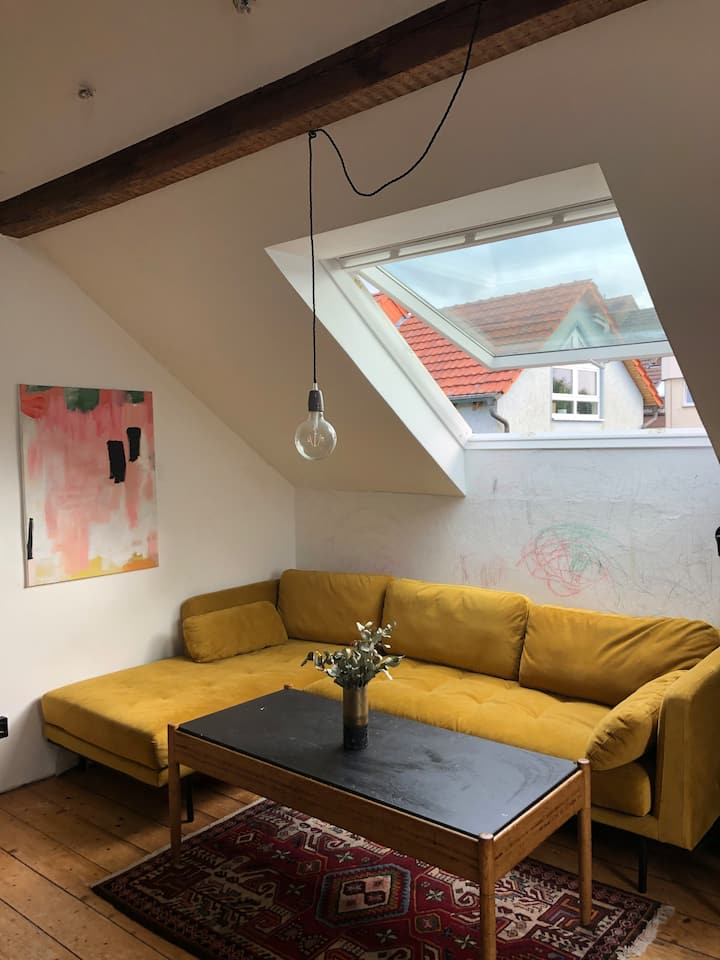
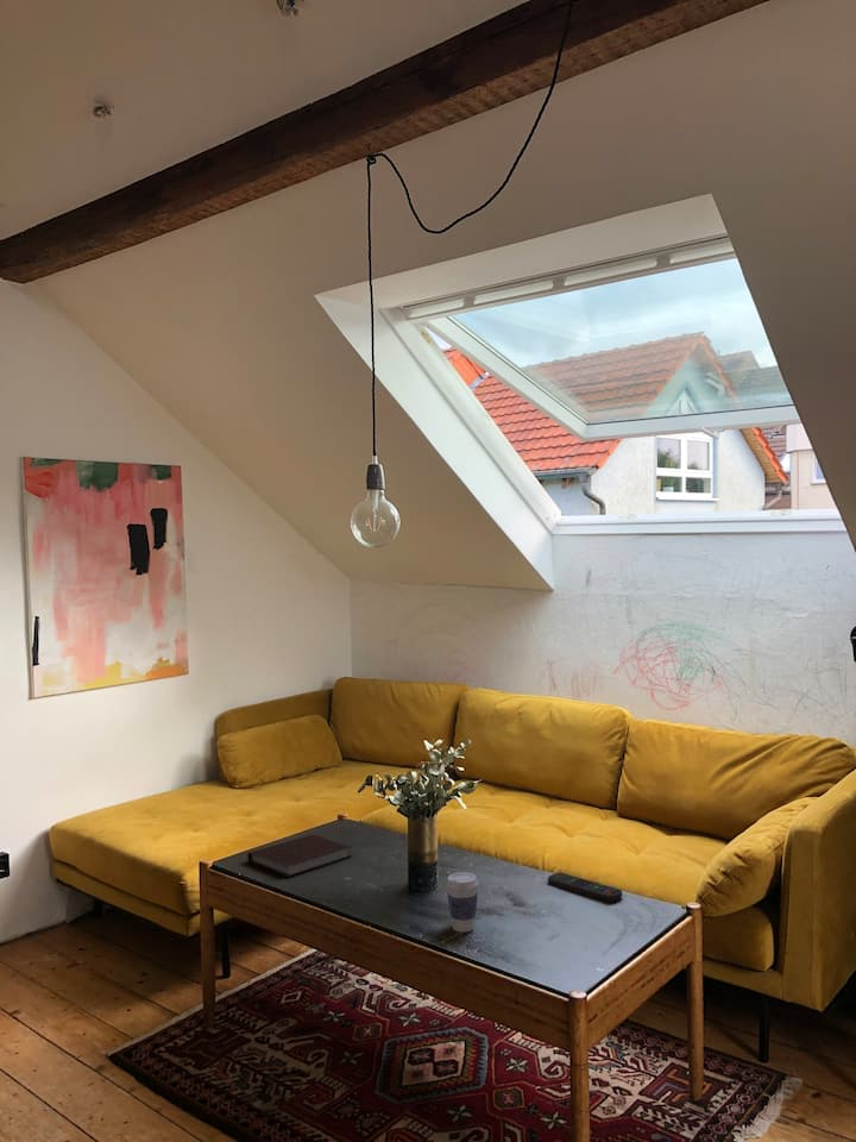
+ notebook (300, 854)
+ remote control (584, 886)
+ coffee cup (462, 902)
